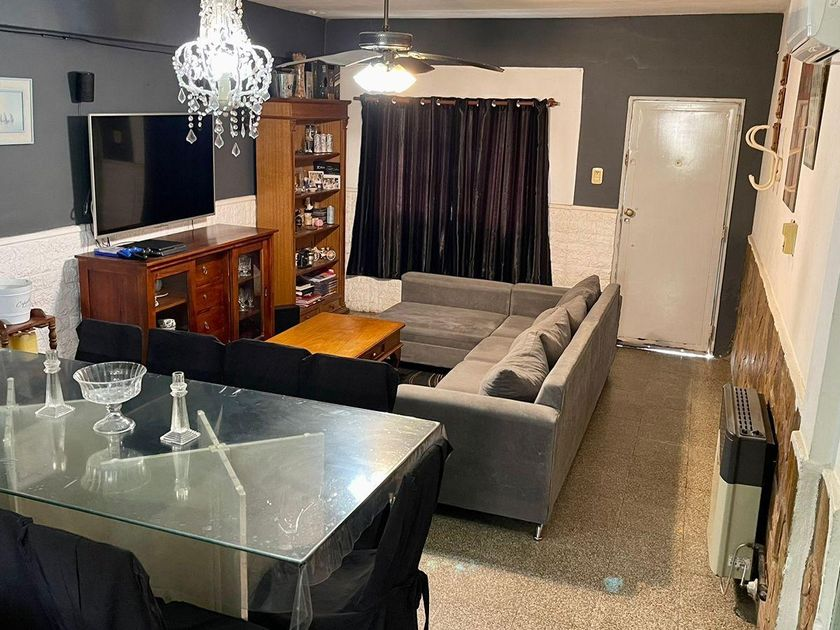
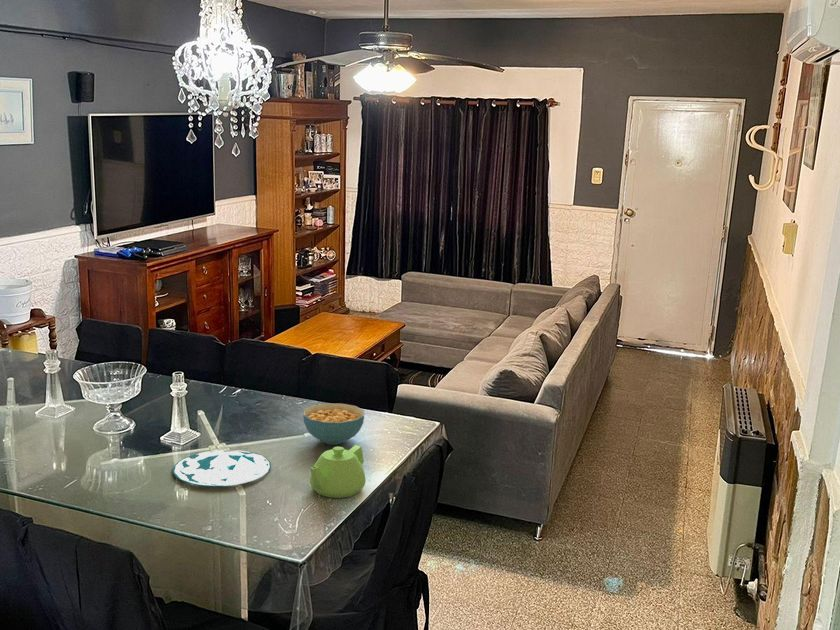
+ teapot (337, 468)
+ plate (222, 463)
+ cereal bowl (333, 427)
